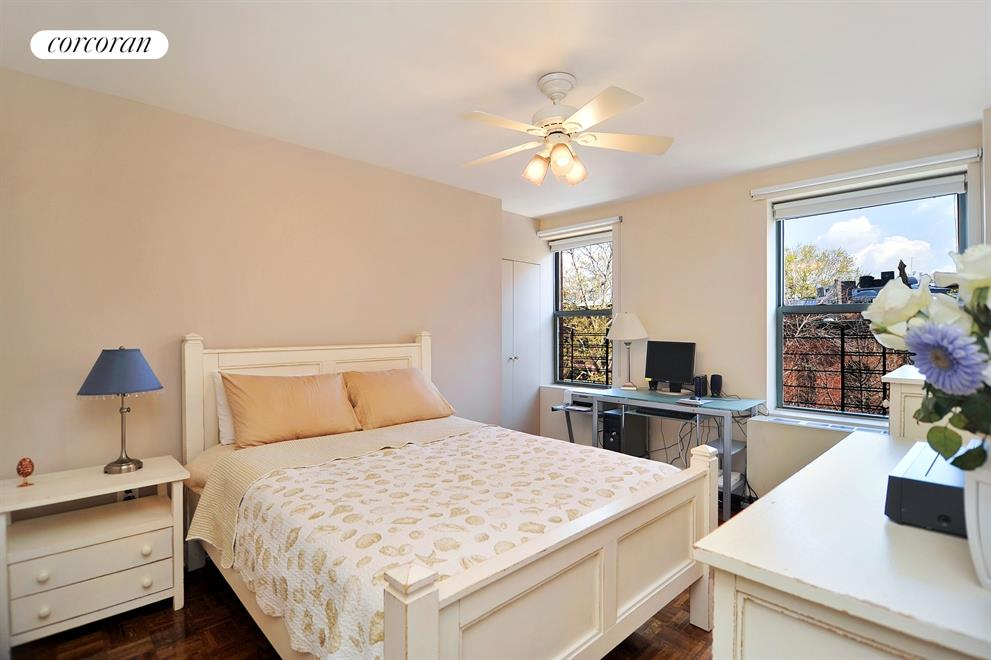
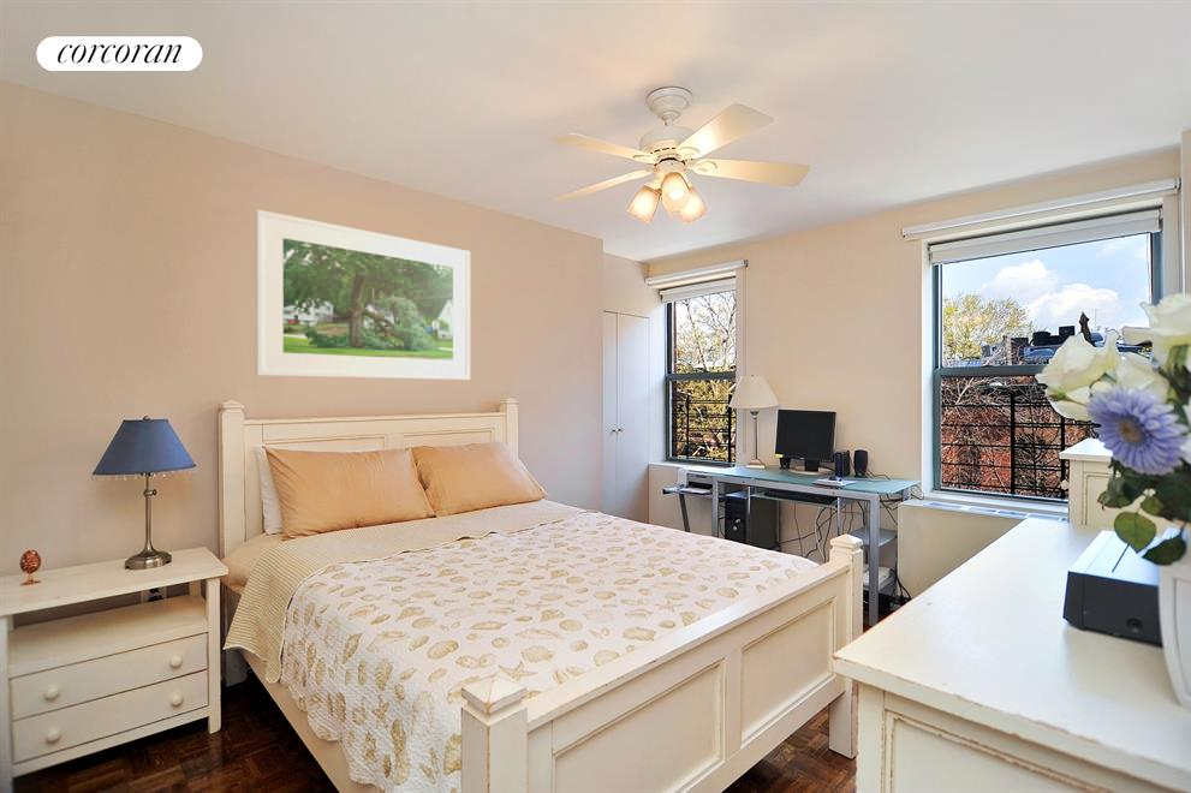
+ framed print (376, 305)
